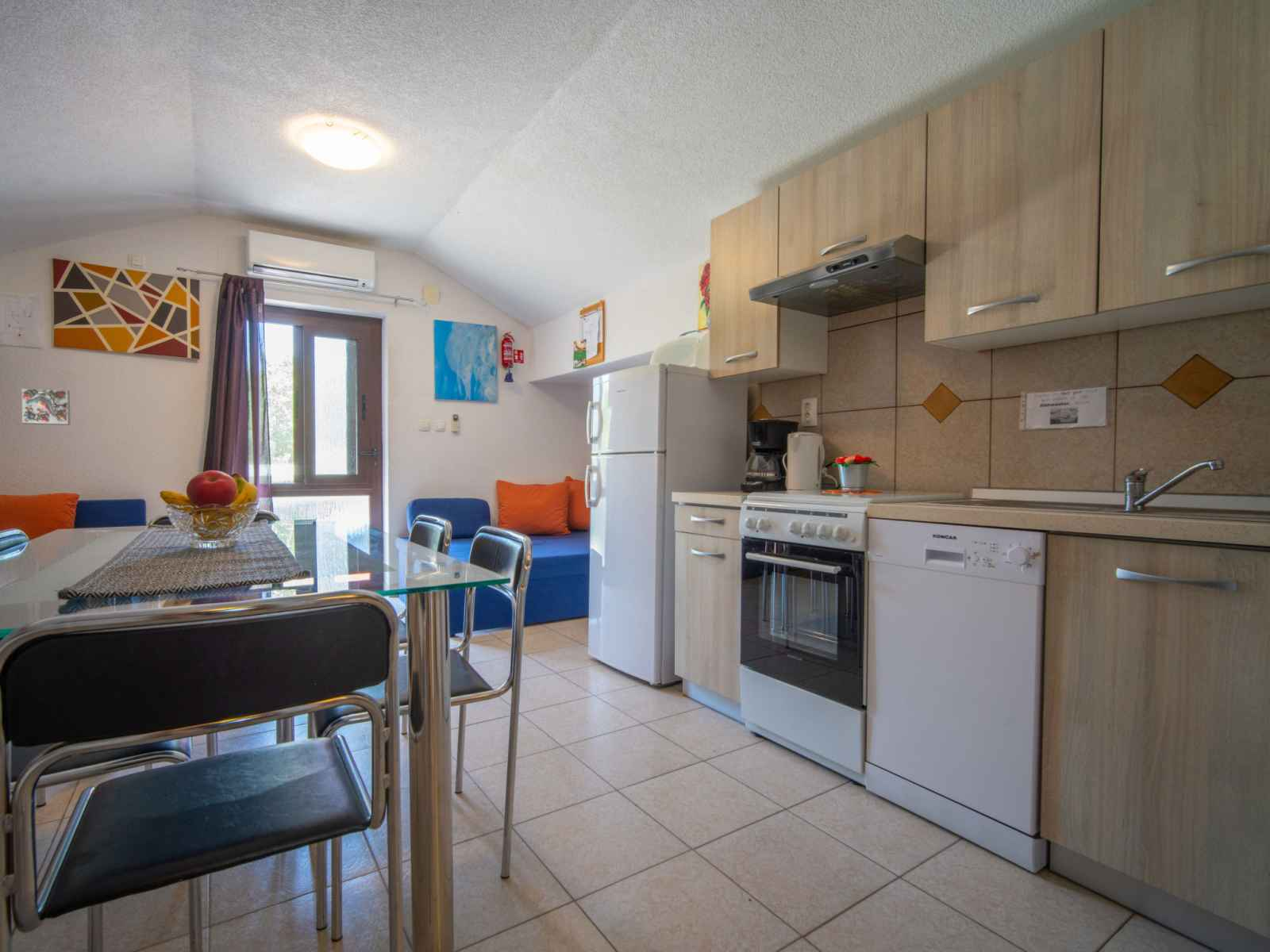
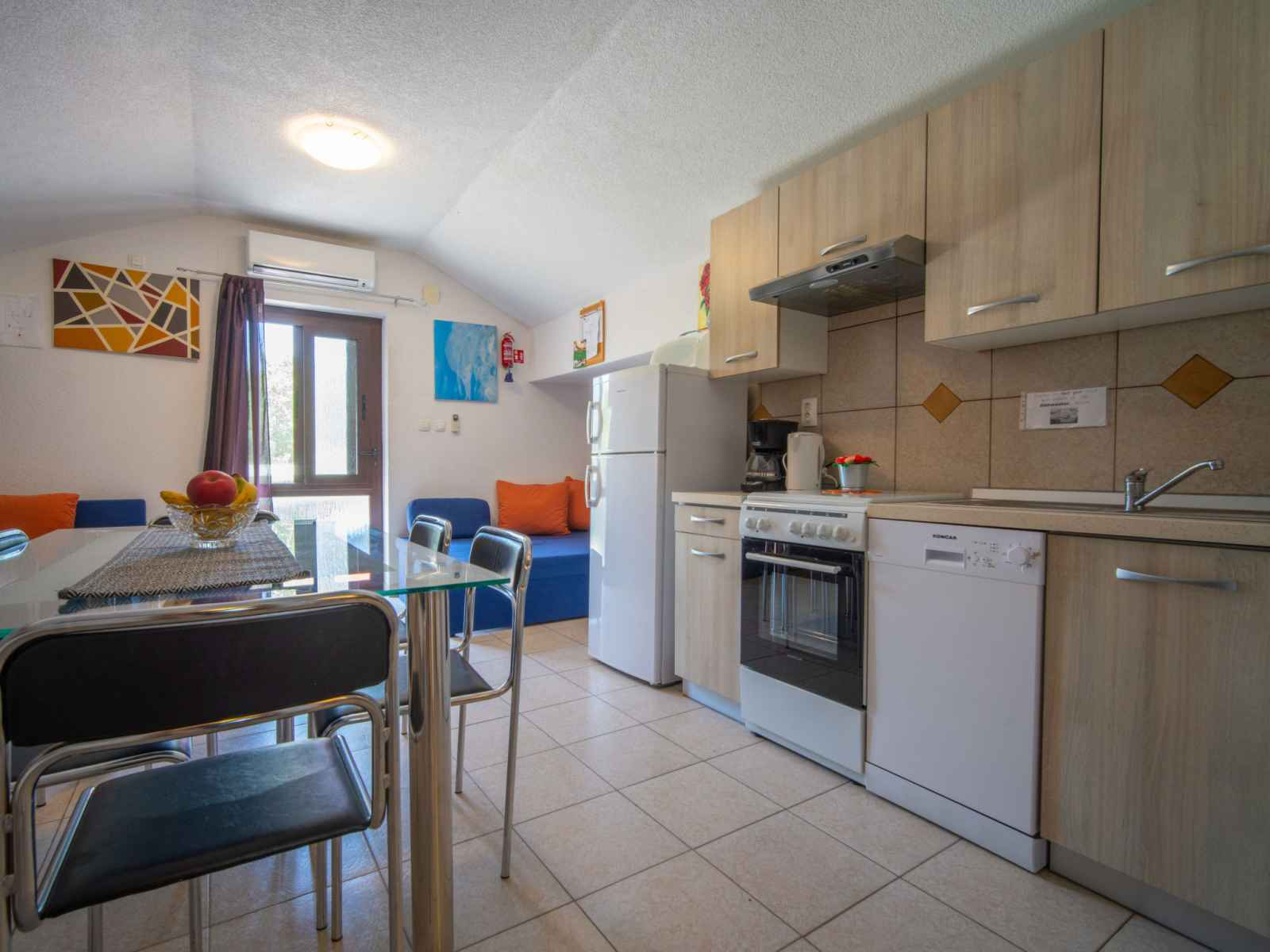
- decorative tile (45, 406)
